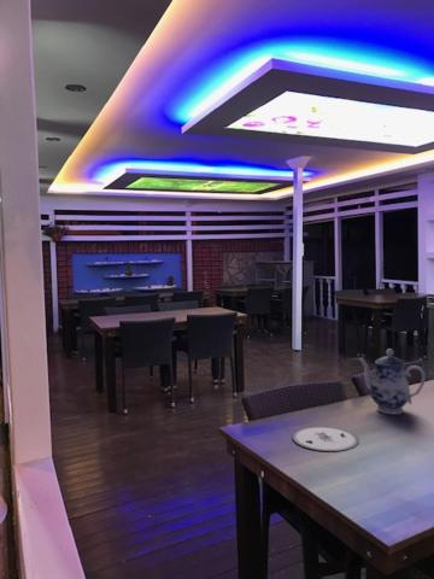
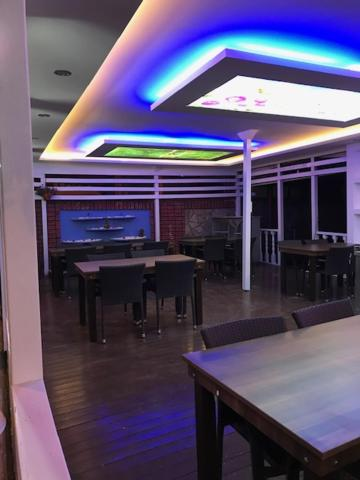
- plate (324, 437)
- teapot (389, 379)
